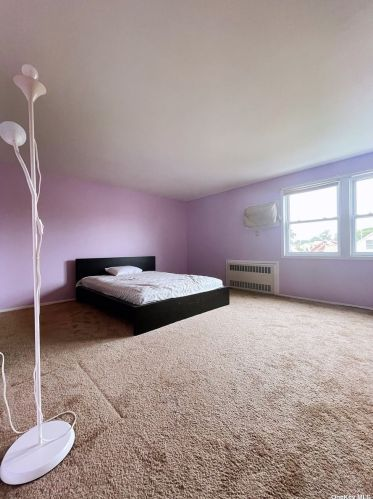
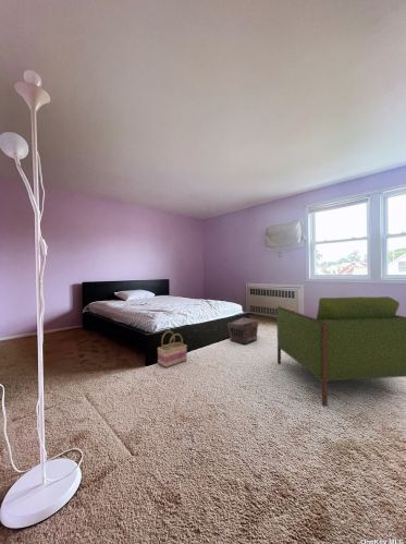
+ armchair (337, 336)
+ basket (172, 347)
+ pouch (243, 329)
